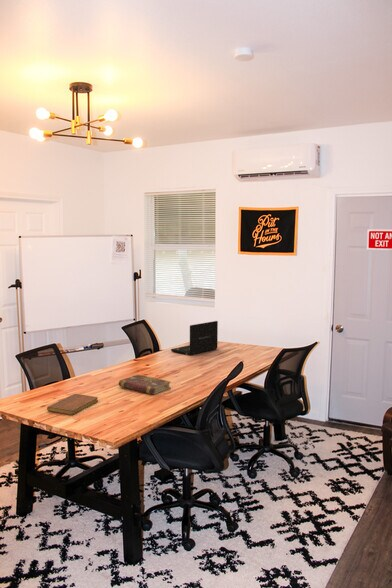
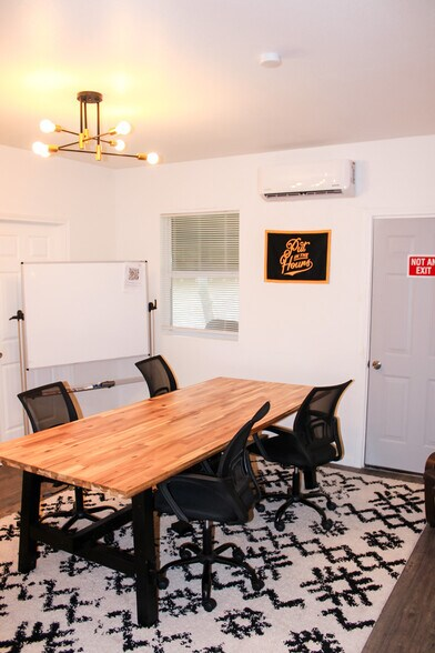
- notebook (73, 403)
- laptop (194, 336)
- book (144, 384)
